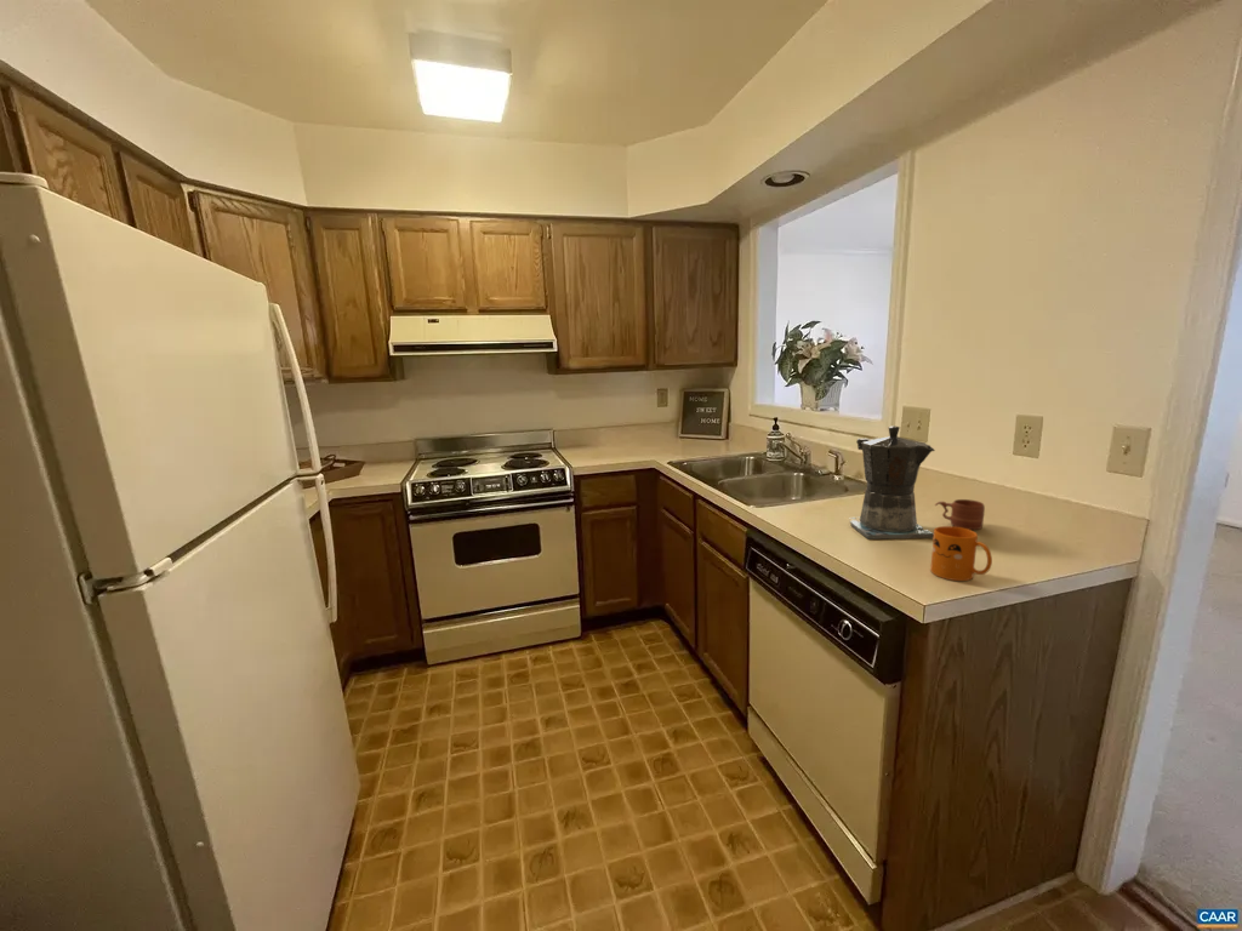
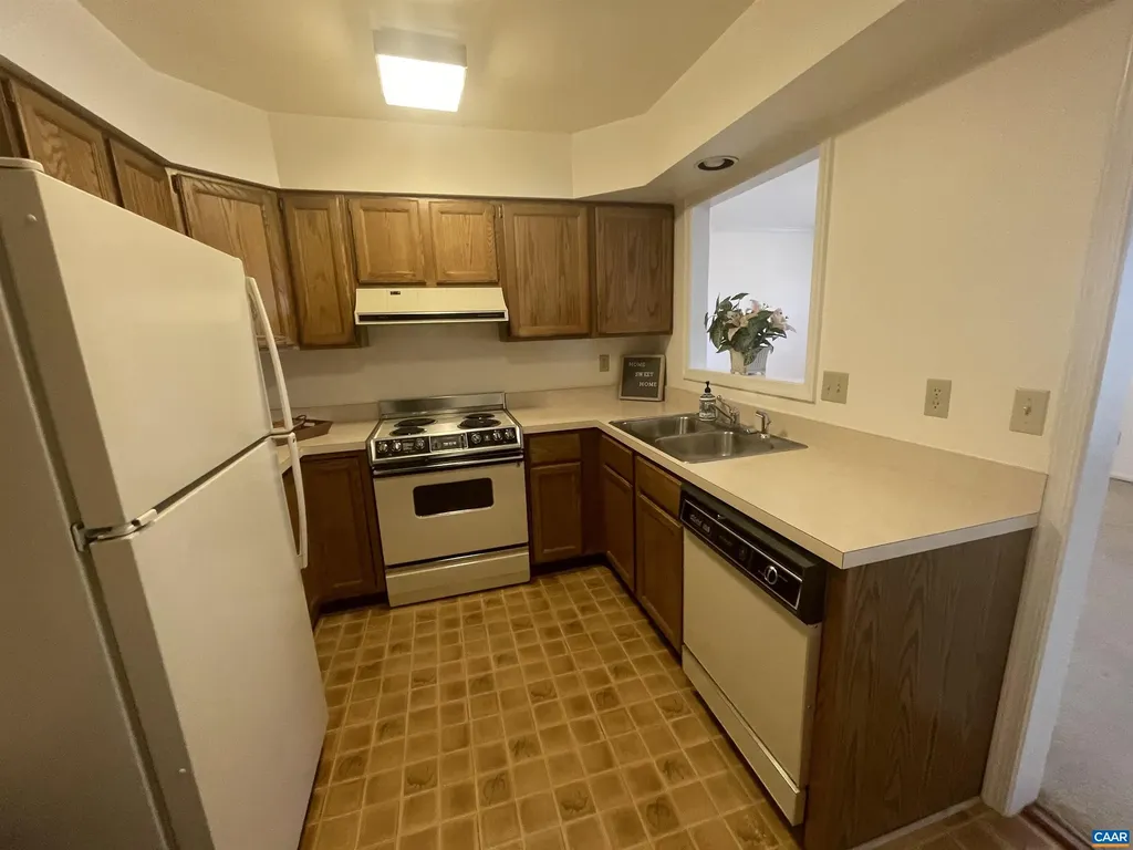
- mug (958, 512)
- mug (962, 555)
- coffee maker (889, 478)
